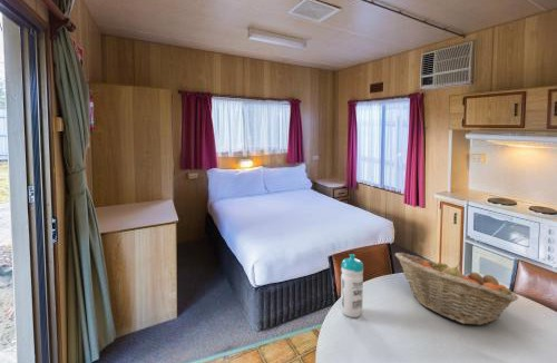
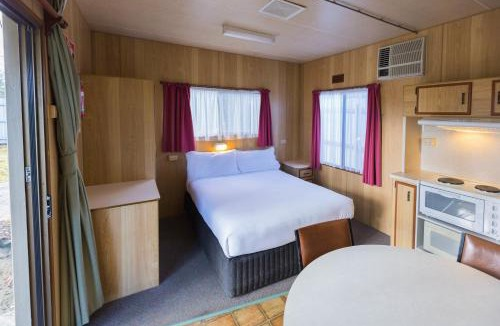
- fruit basket (449, 282)
- water bottle (351, 284)
